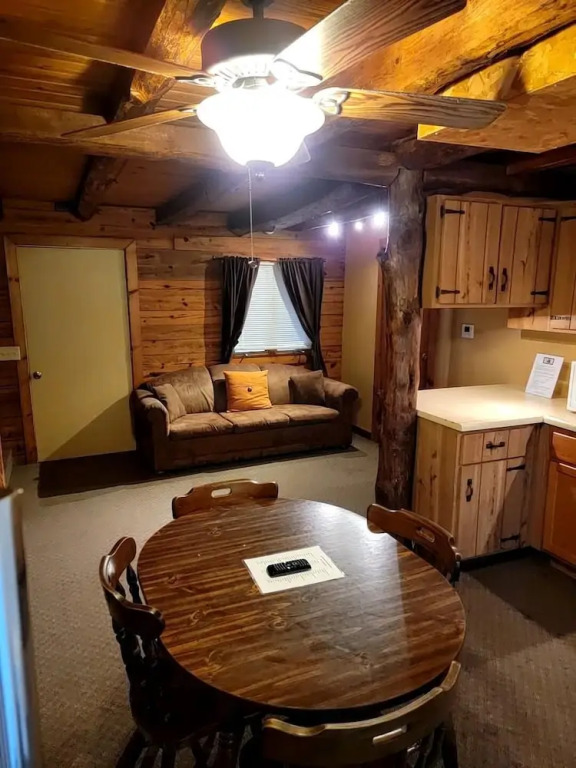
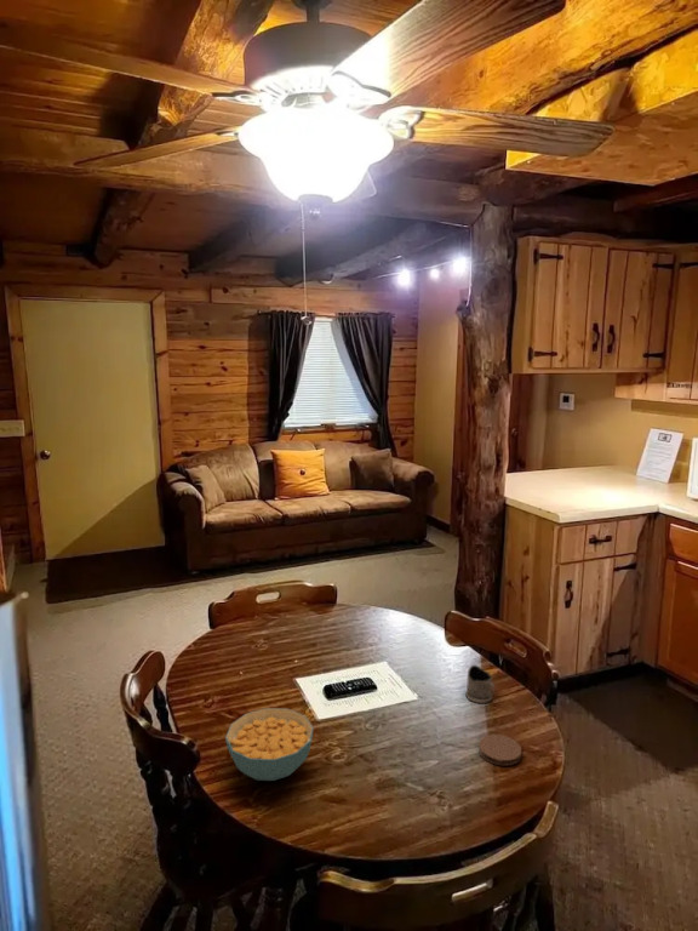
+ tea glass holder (482, 685)
+ cereal bowl (270, 750)
+ coaster (499, 749)
